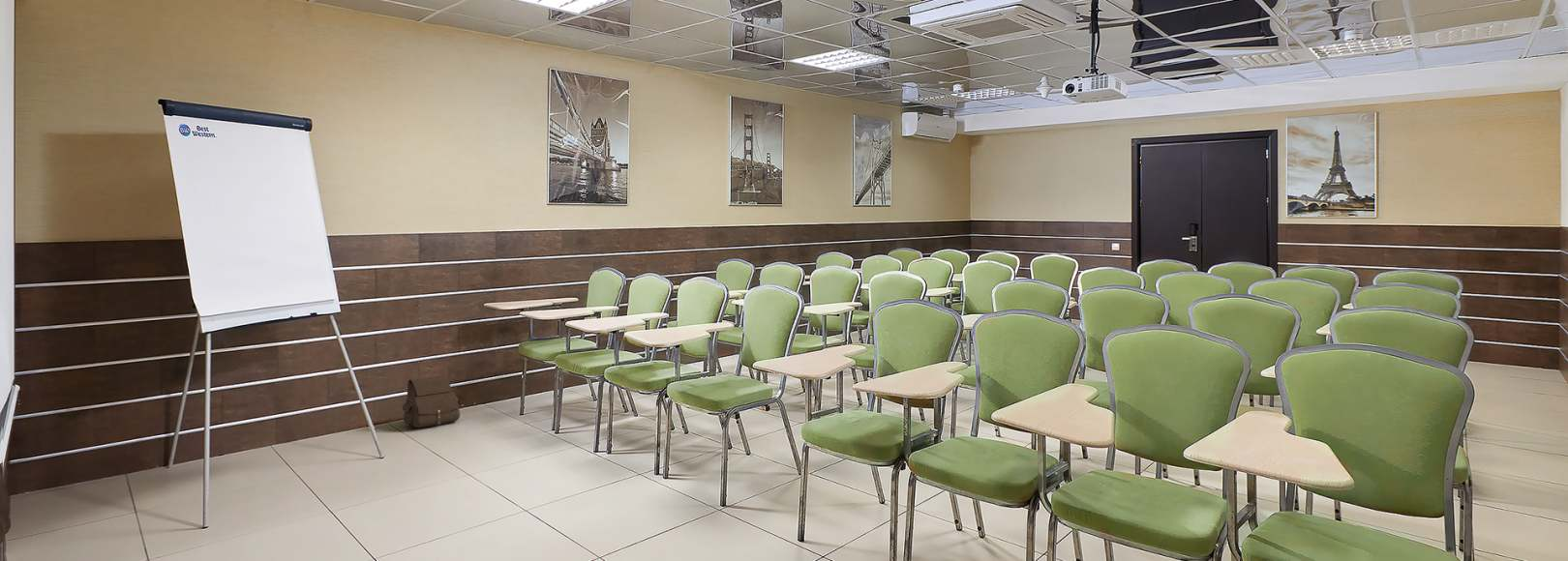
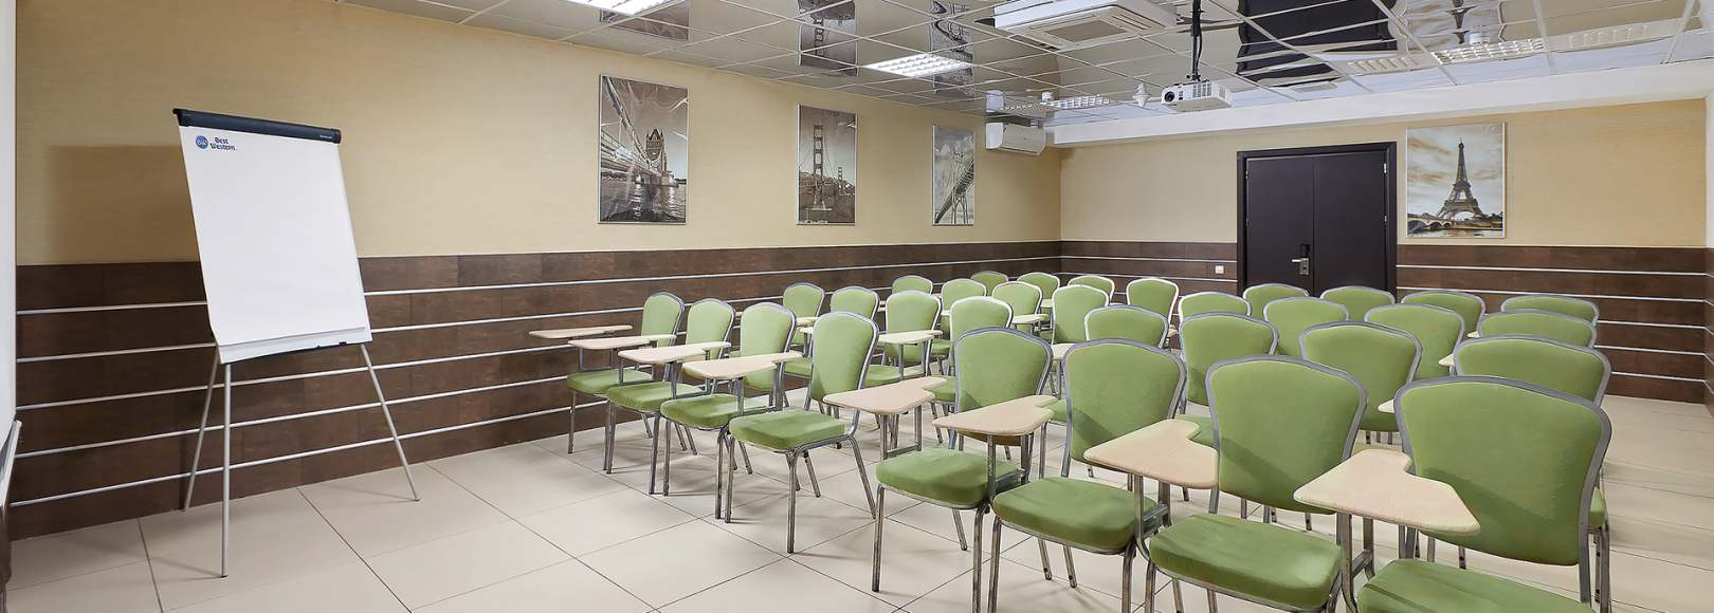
- satchel (429, 399)
